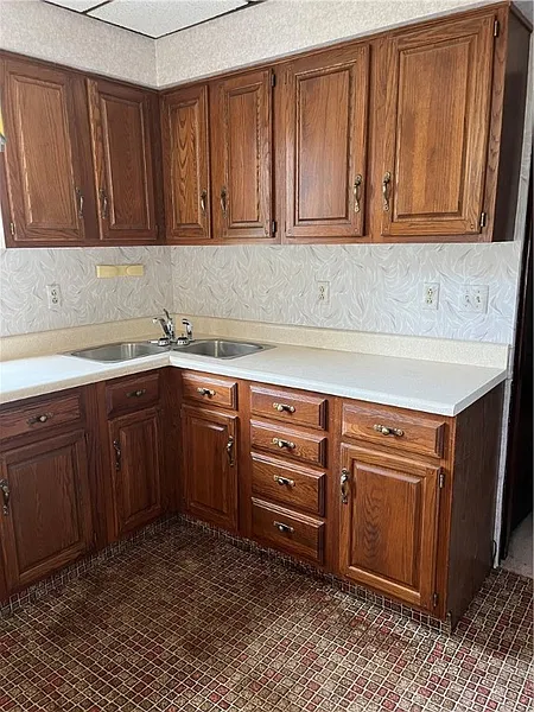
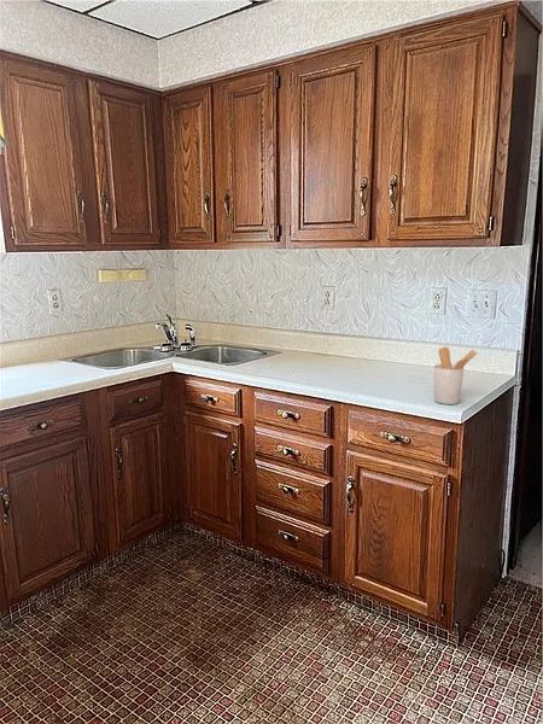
+ utensil holder (455, 375)
